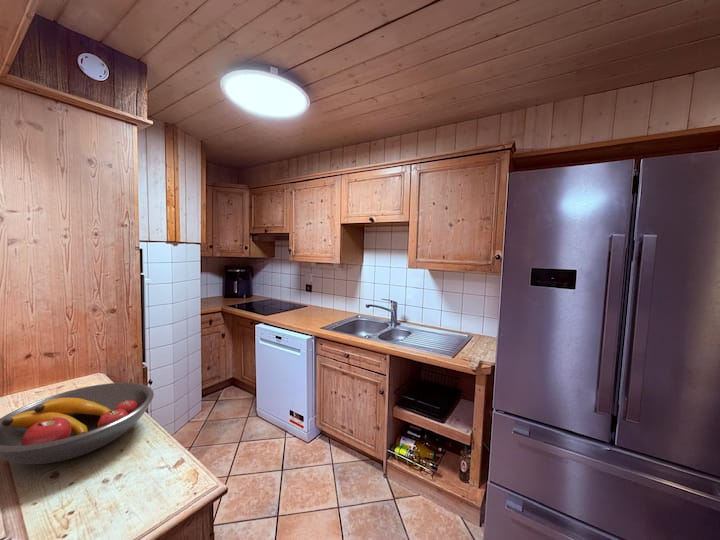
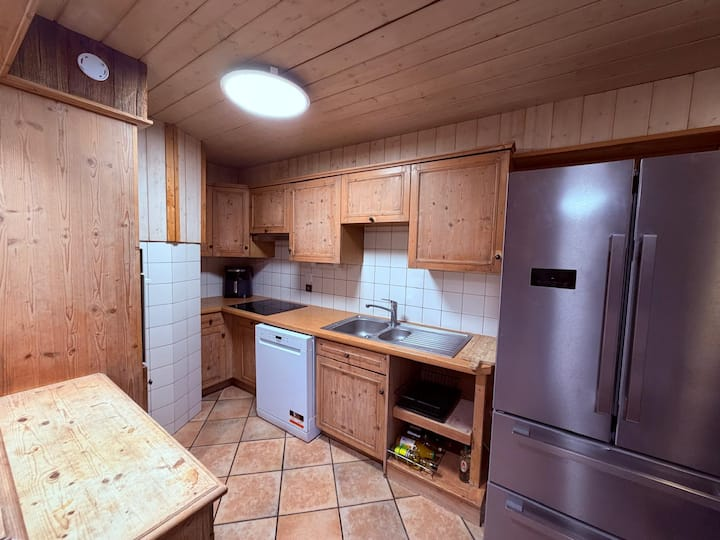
- fruit bowl (79, 420)
